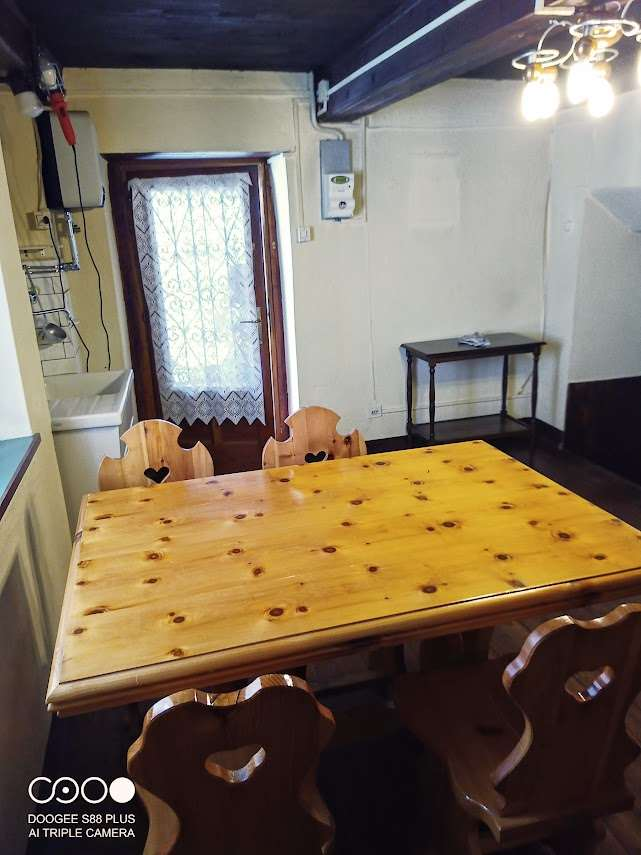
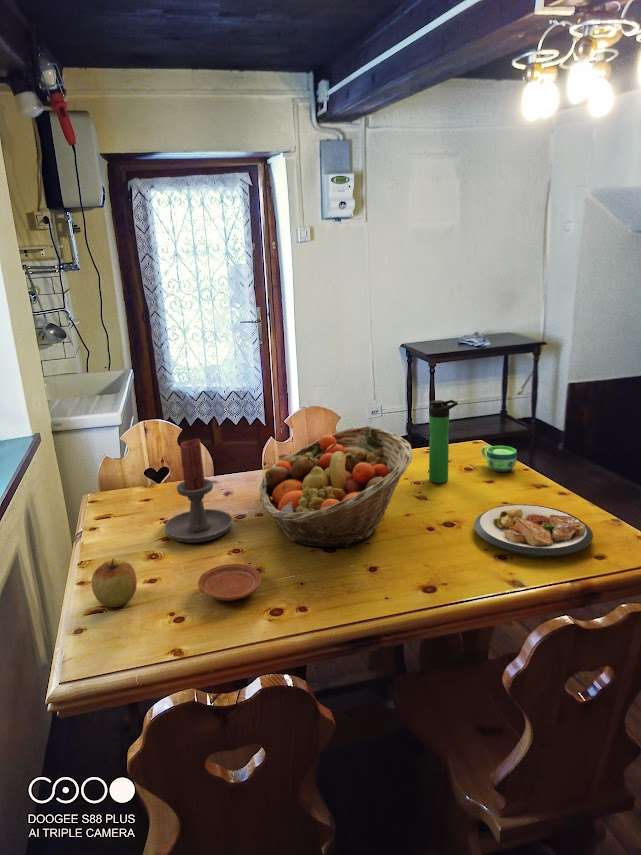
+ plate (230, 585)
+ cup (496, 458)
+ bottle (442, 440)
+ apple (114, 580)
+ plate (532, 525)
+ fruit basket (334, 482)
+ candle holder (194, 482)
